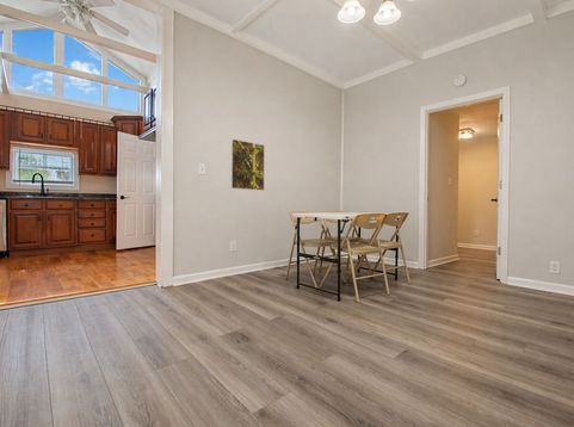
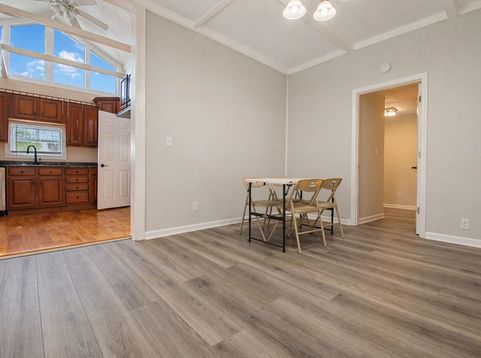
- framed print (247, 166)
